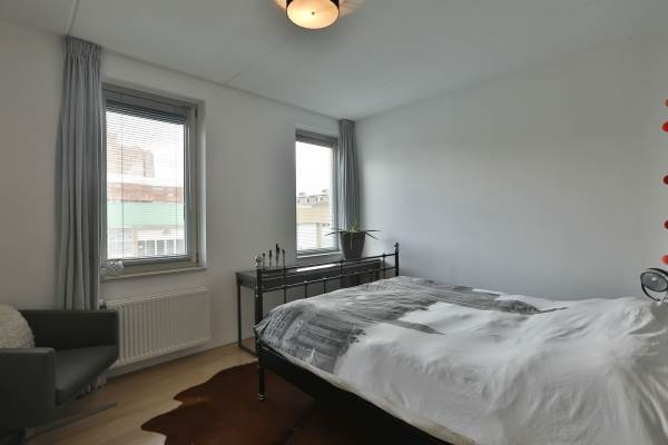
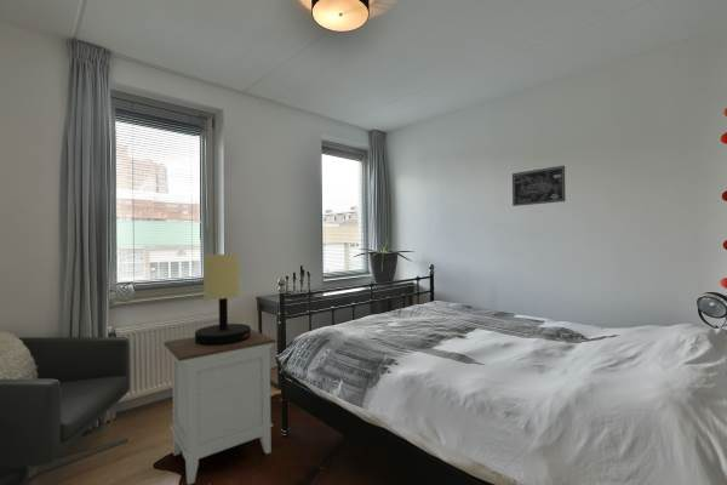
+ nightstand (221, 395)
+ wall art (537, 187)
+ table lamp (223, 296)
